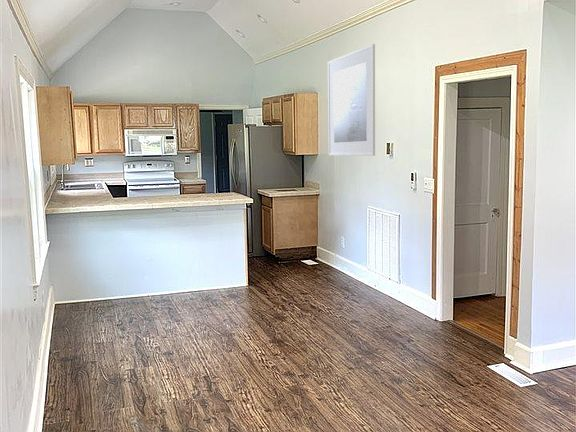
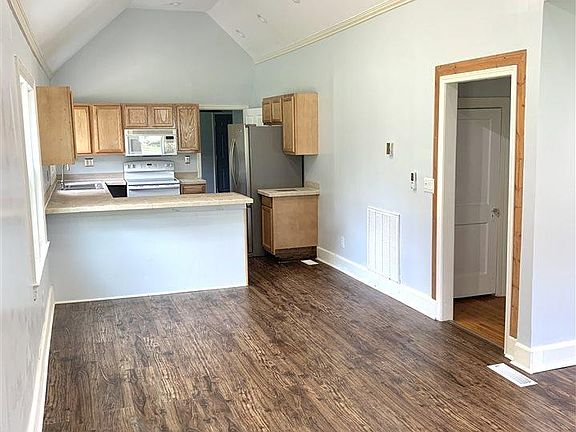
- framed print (349, 105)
